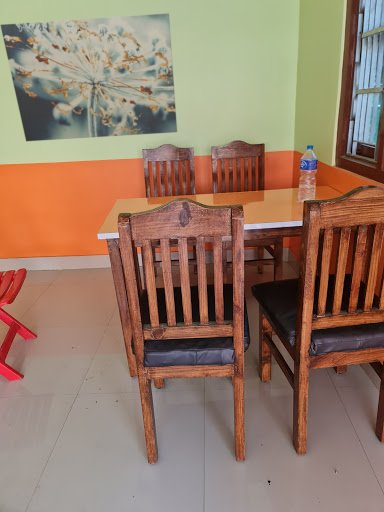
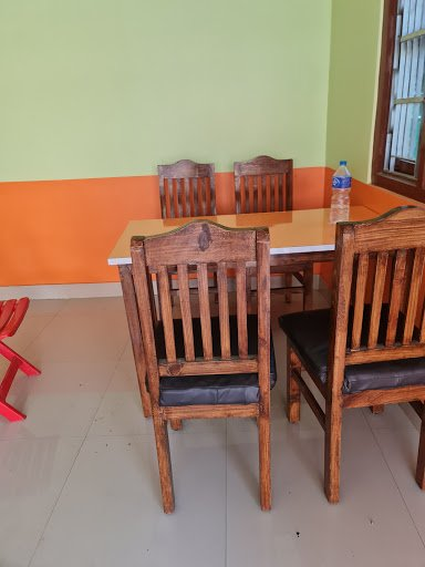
- wall art (93, 81)
